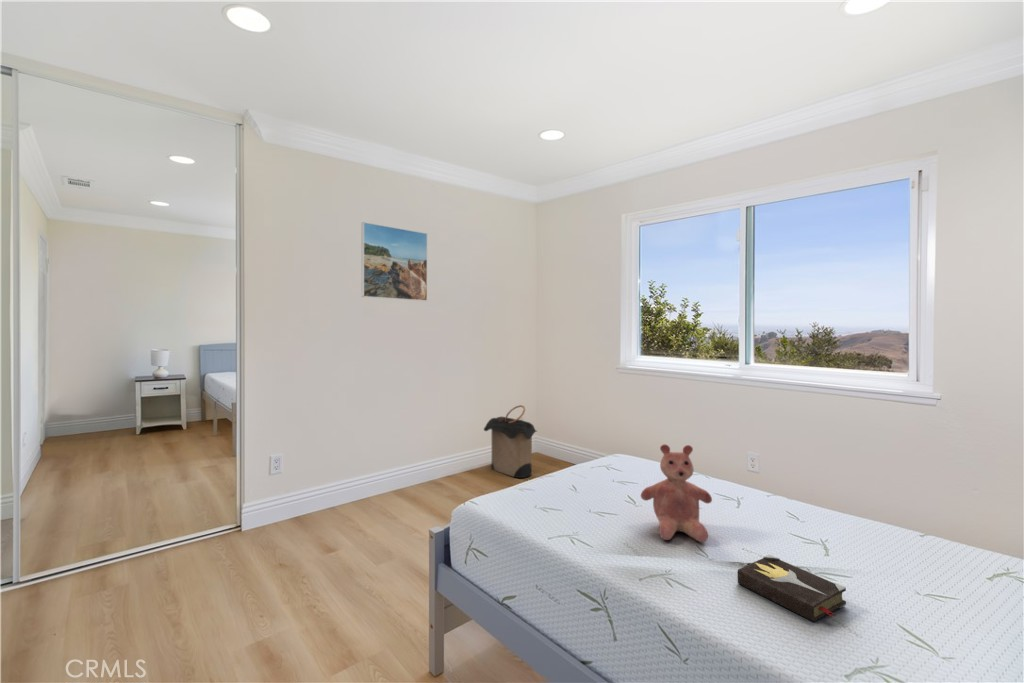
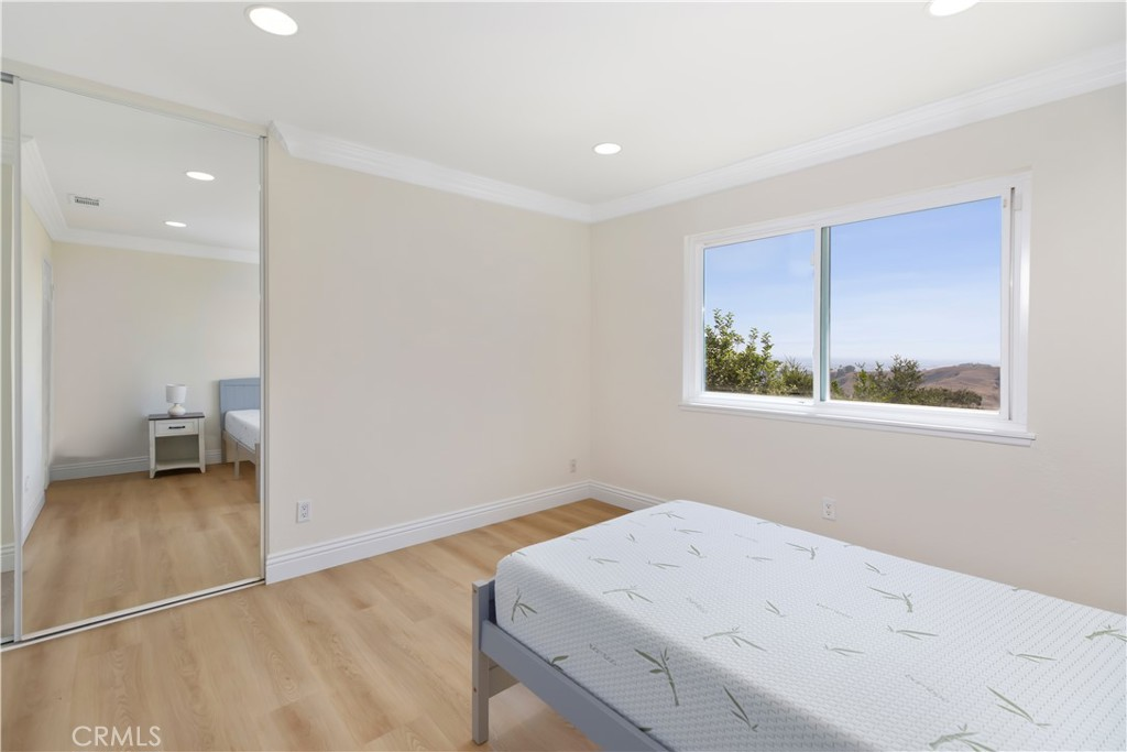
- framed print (395, 263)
- laundry hamper (509, 438)
- teddy bear (678, 489)
- hardback book (789, 584)
